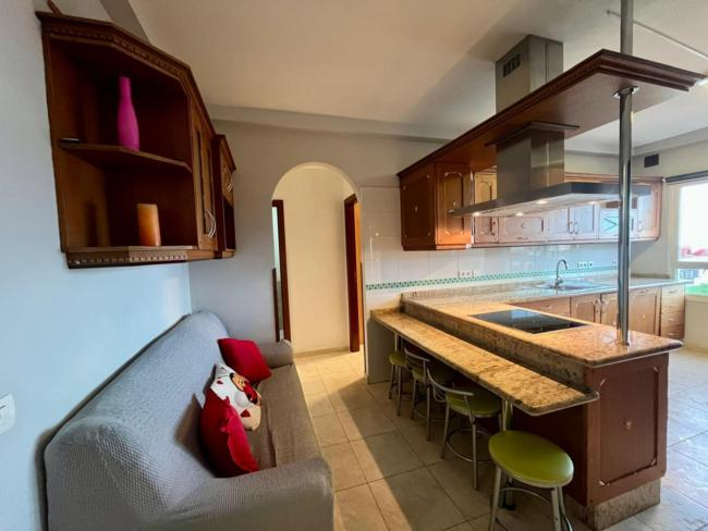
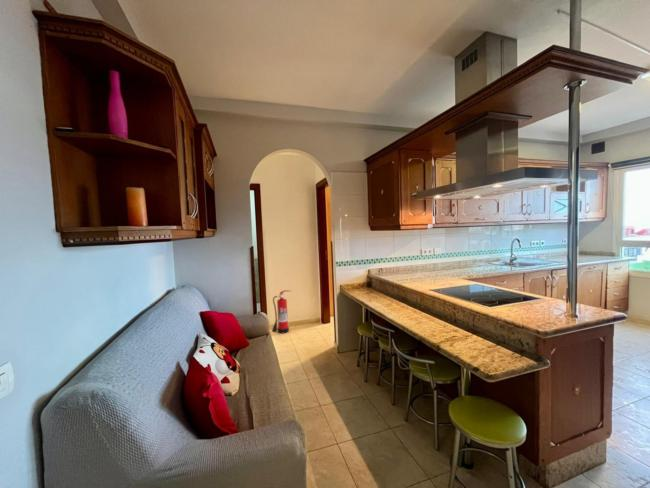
+ fire extinguisher (281, 311)
